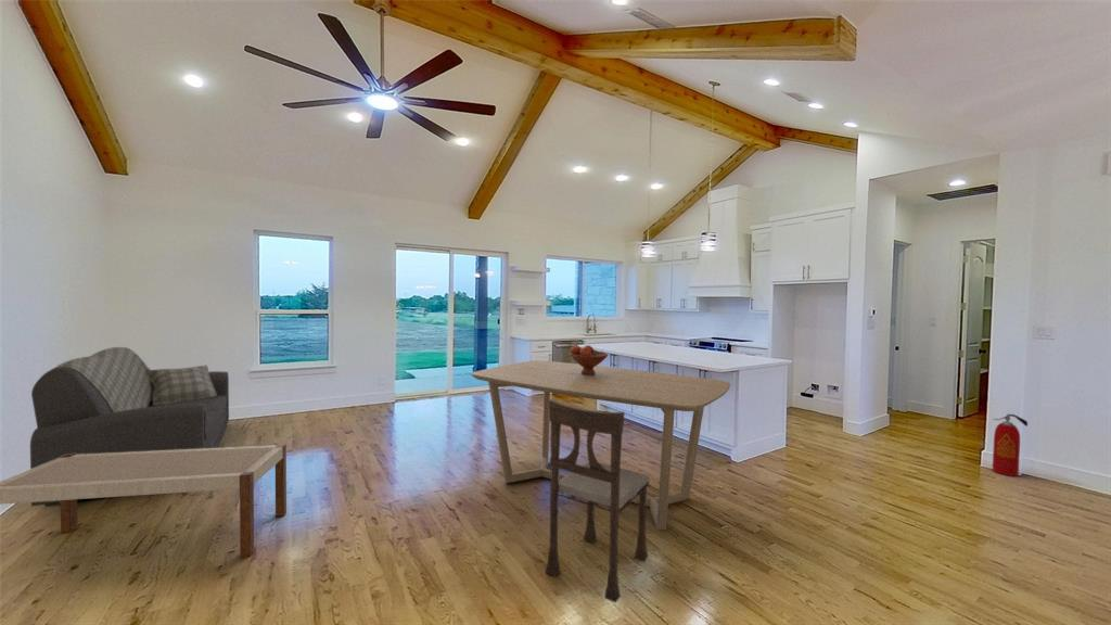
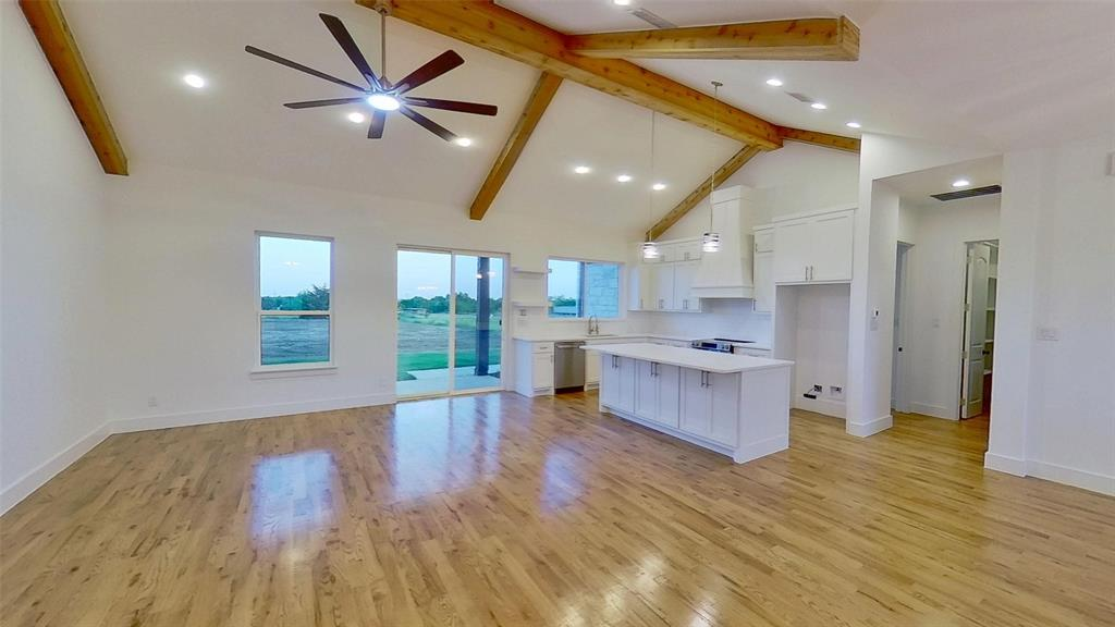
- bench (153, 494)
- fire extinguisher (1008, 444)
- sofa (148, 404)
- dining table (599, 399)
- dining chair (601, 482)
- fruit bowl (588, 359)
